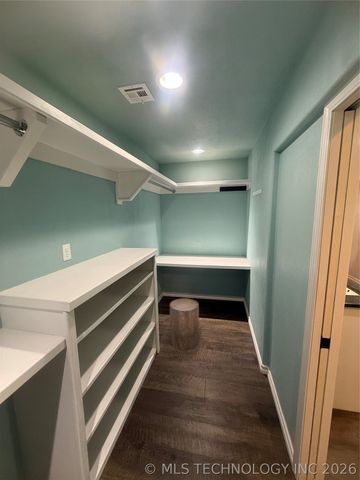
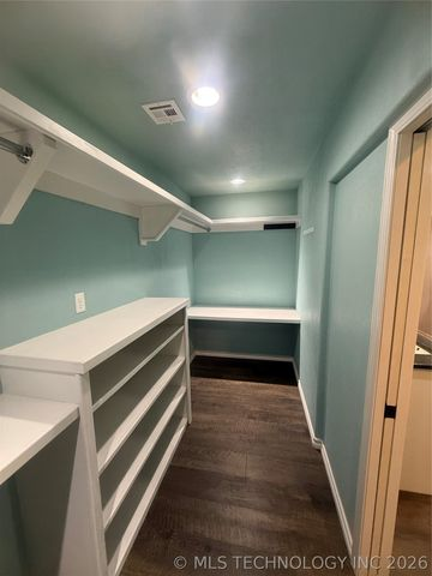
- stool (184, 322)
